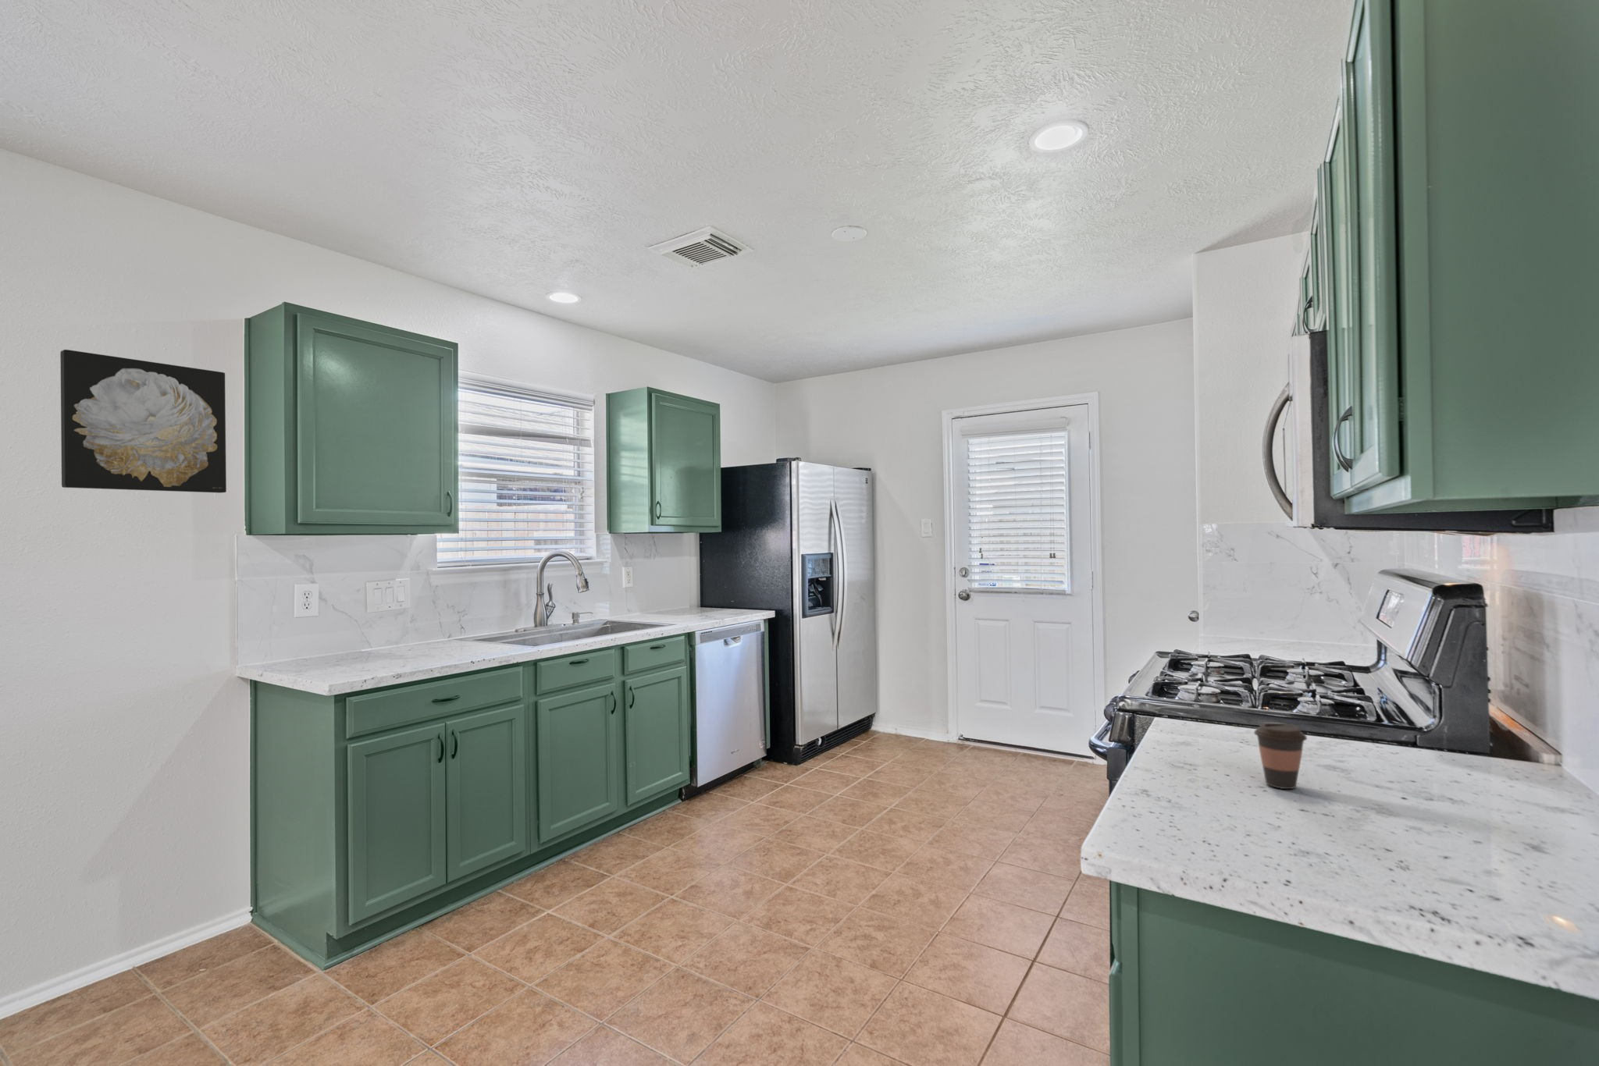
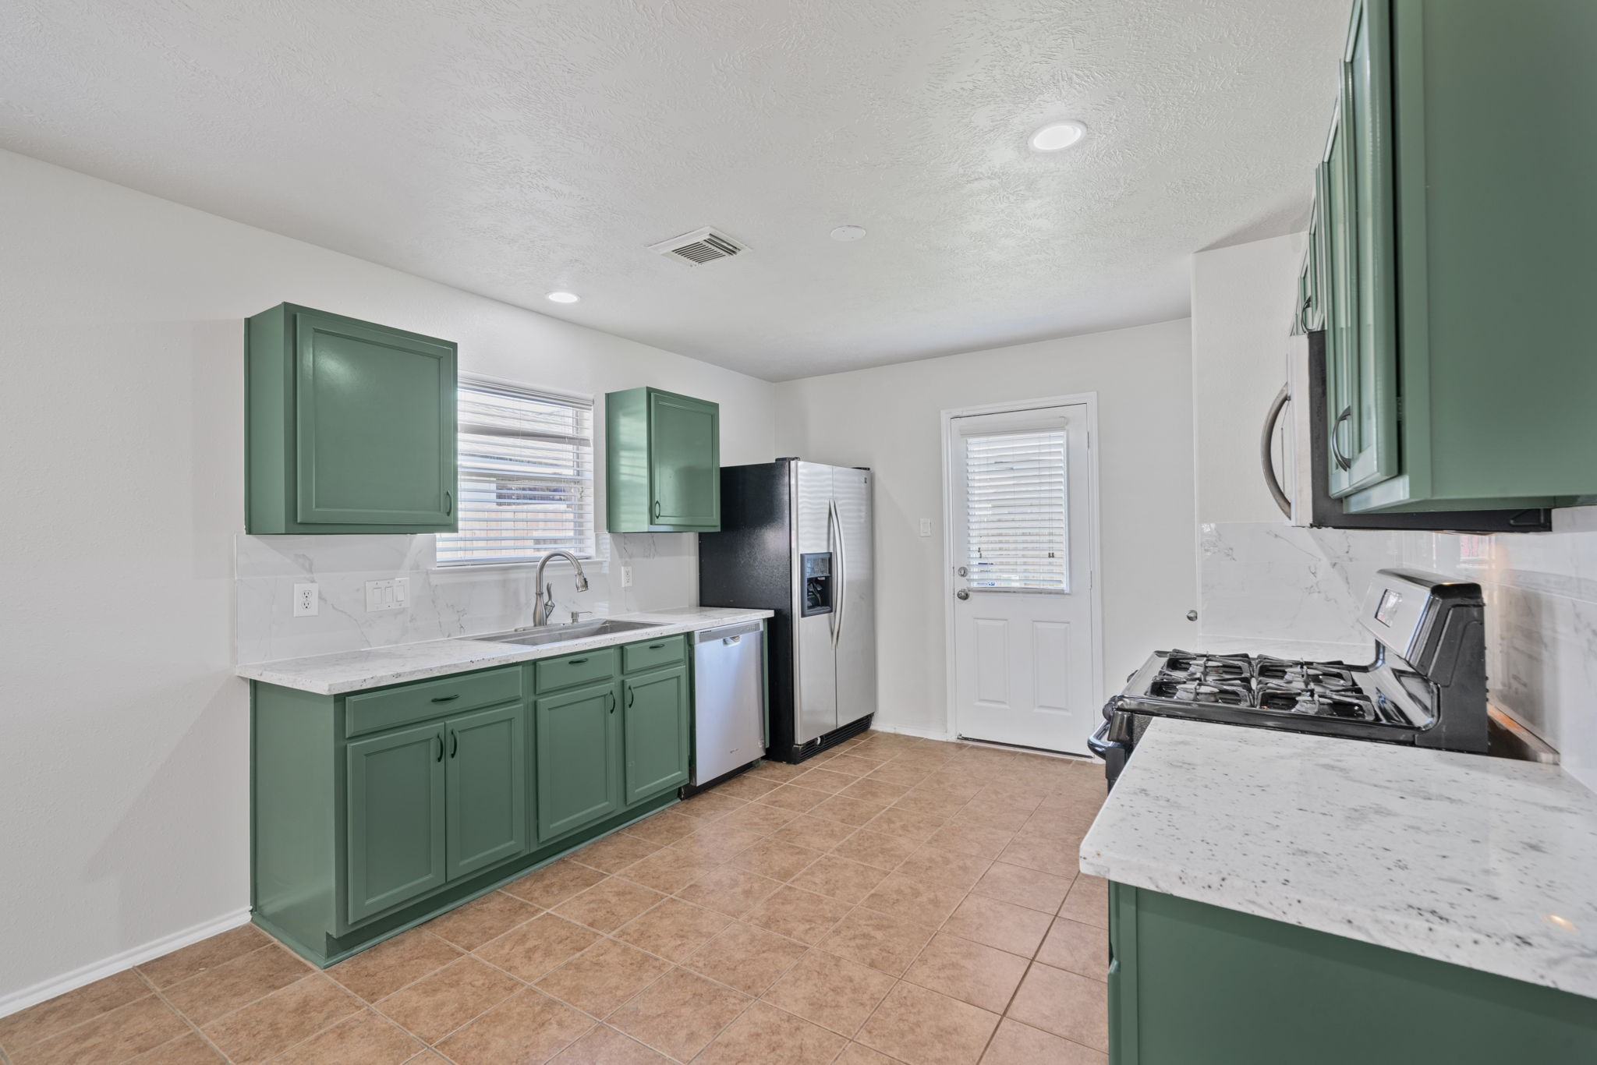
- wall art (149, 426)
- coffee cup (1280, 755)
